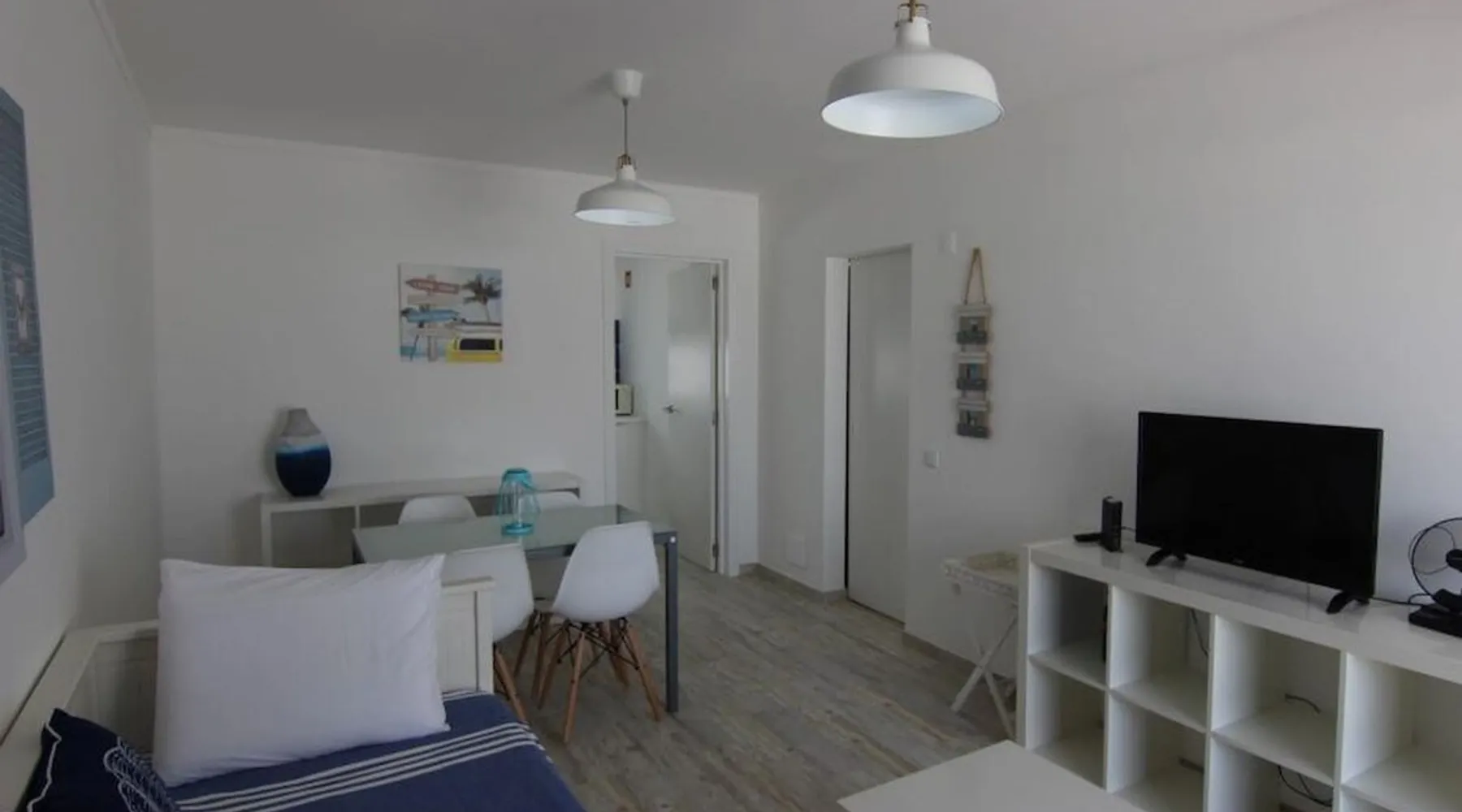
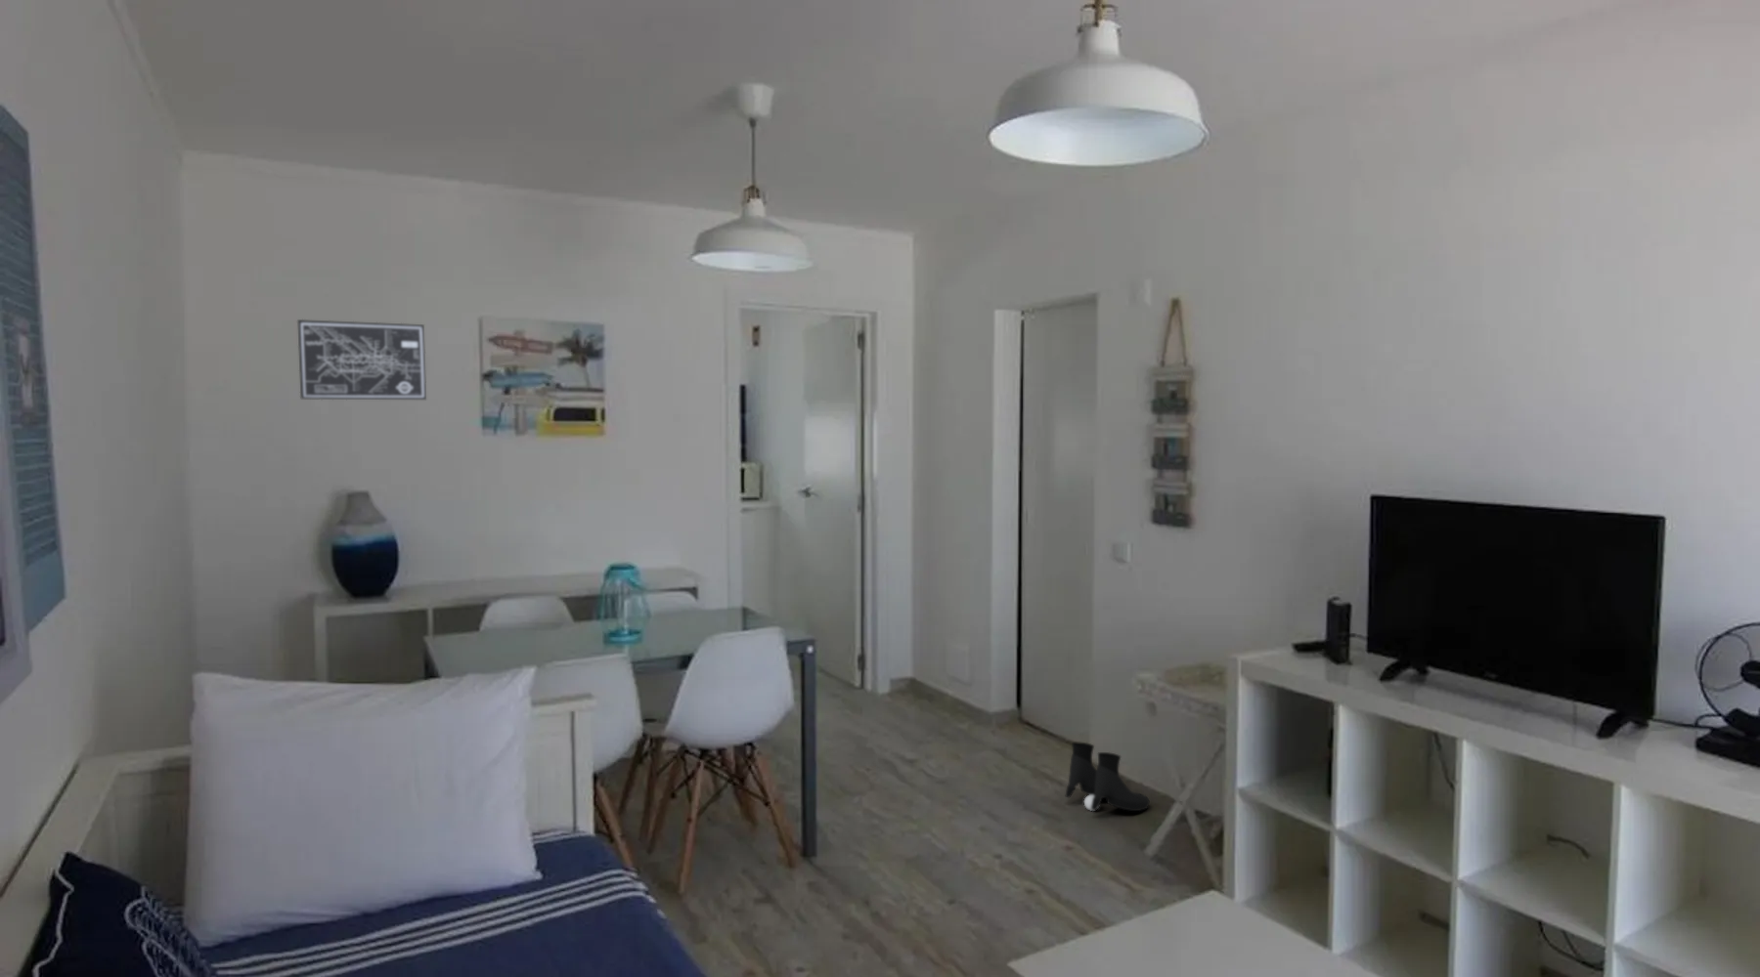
+ boots (1106, 774)
+ wall art (362, 361)
